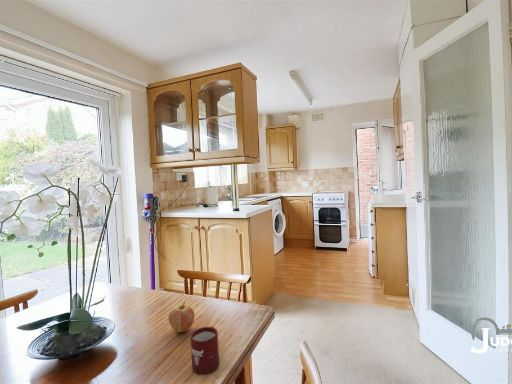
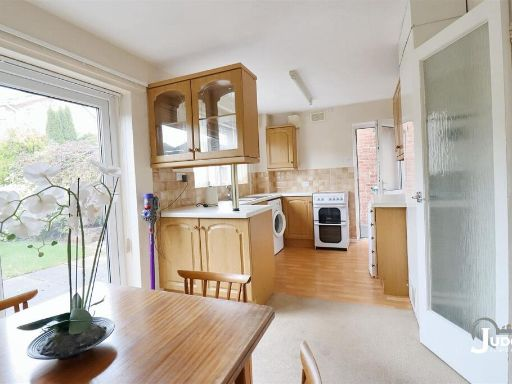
- fruit (181, 317)
- cup (207, 346)
